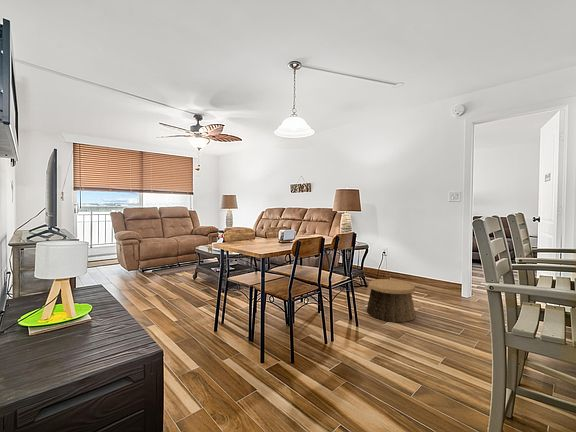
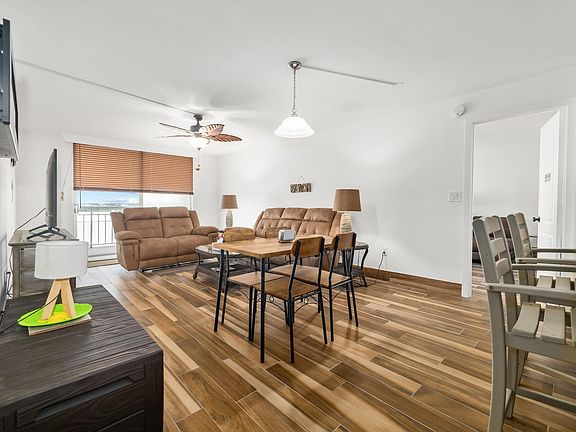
- basket (390, 298)
